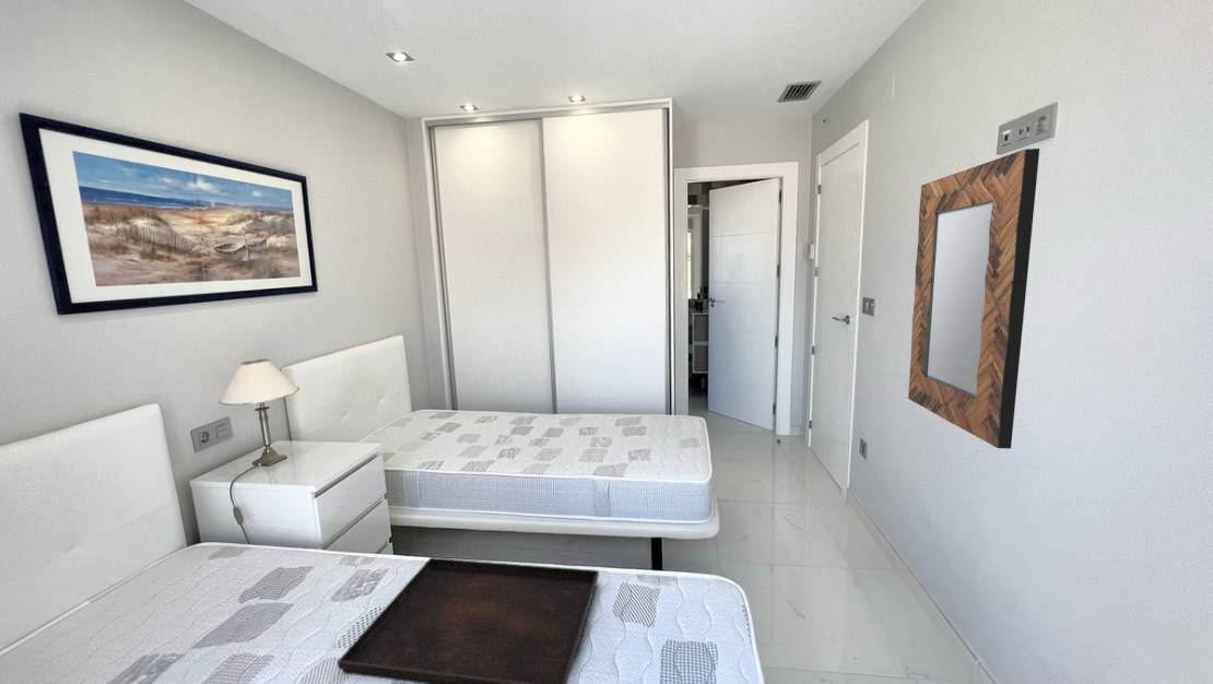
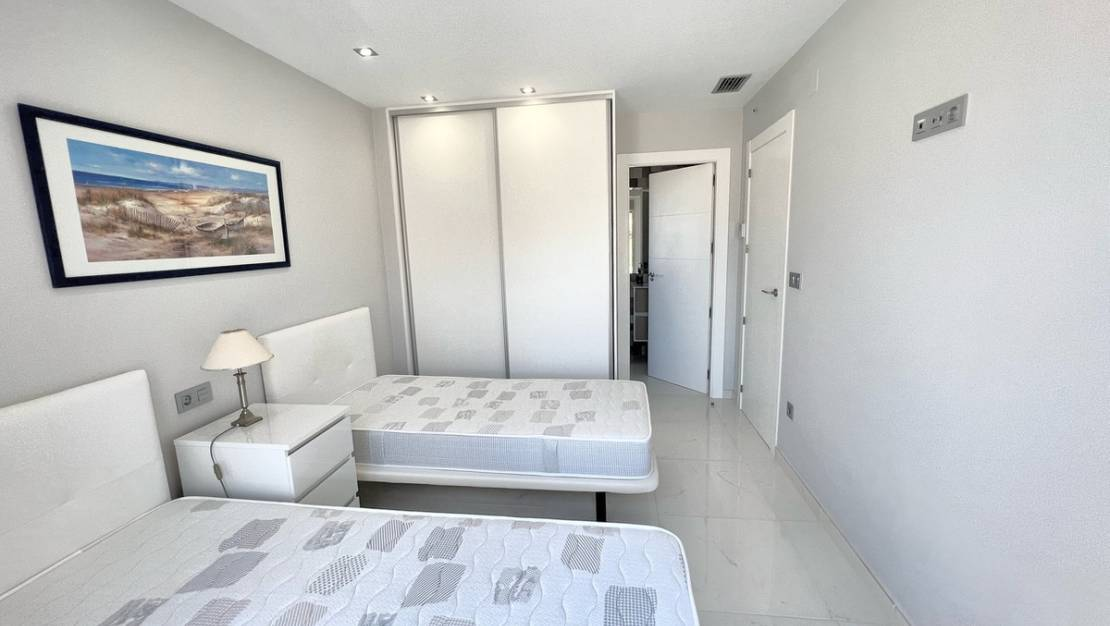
- serving tray (484, 616)
- home mirror (959, 299)
